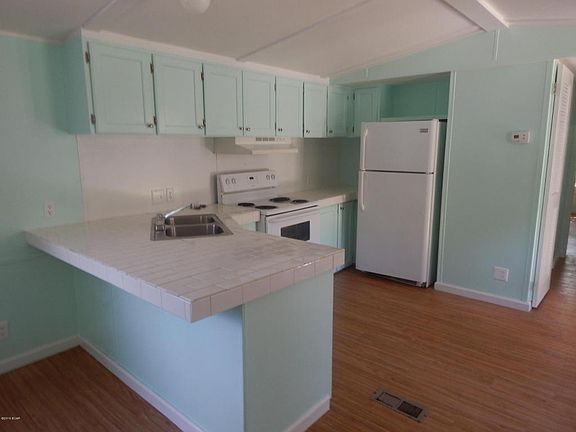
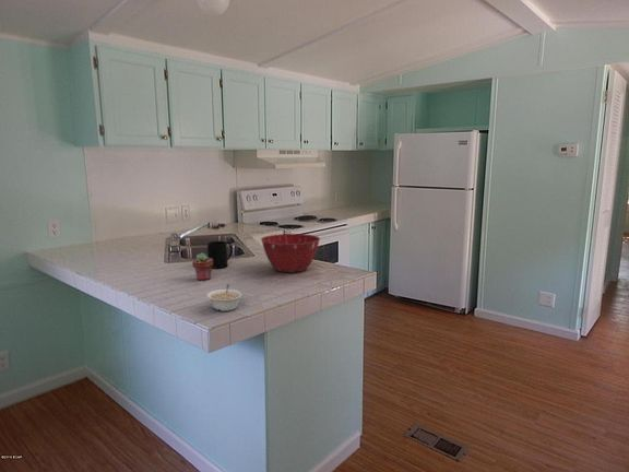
+ potted succulent (202, 266)
+ mixing bowl (290, 253)
+ legume (224, 298)
+ mug (221, 253)
